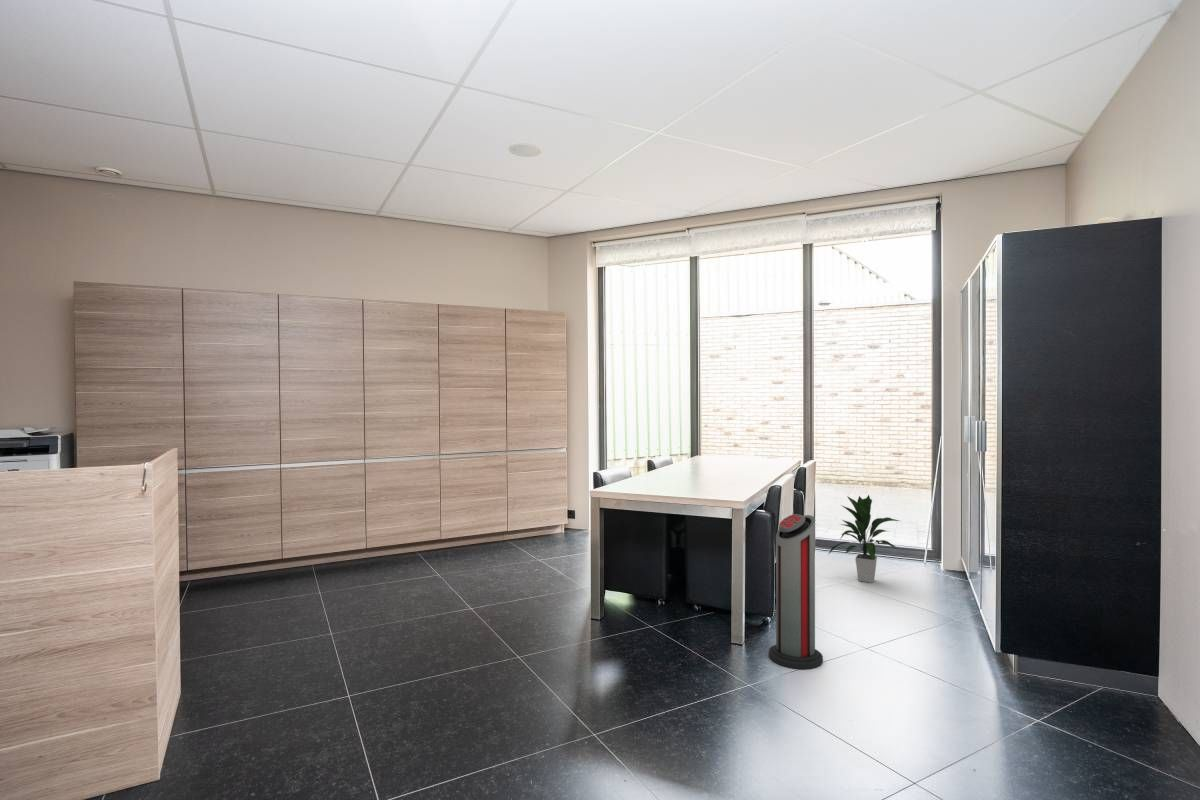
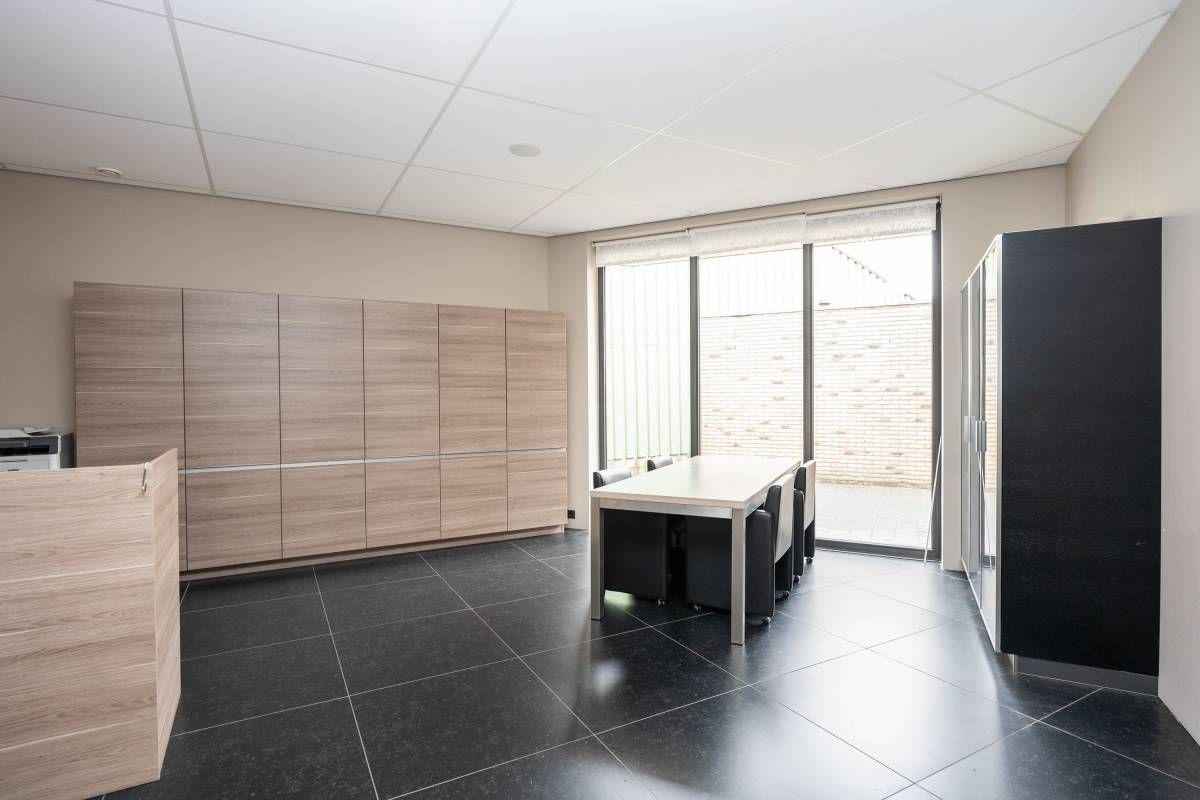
- indoor plant (863, 535)
- air purifier (795, 586)
